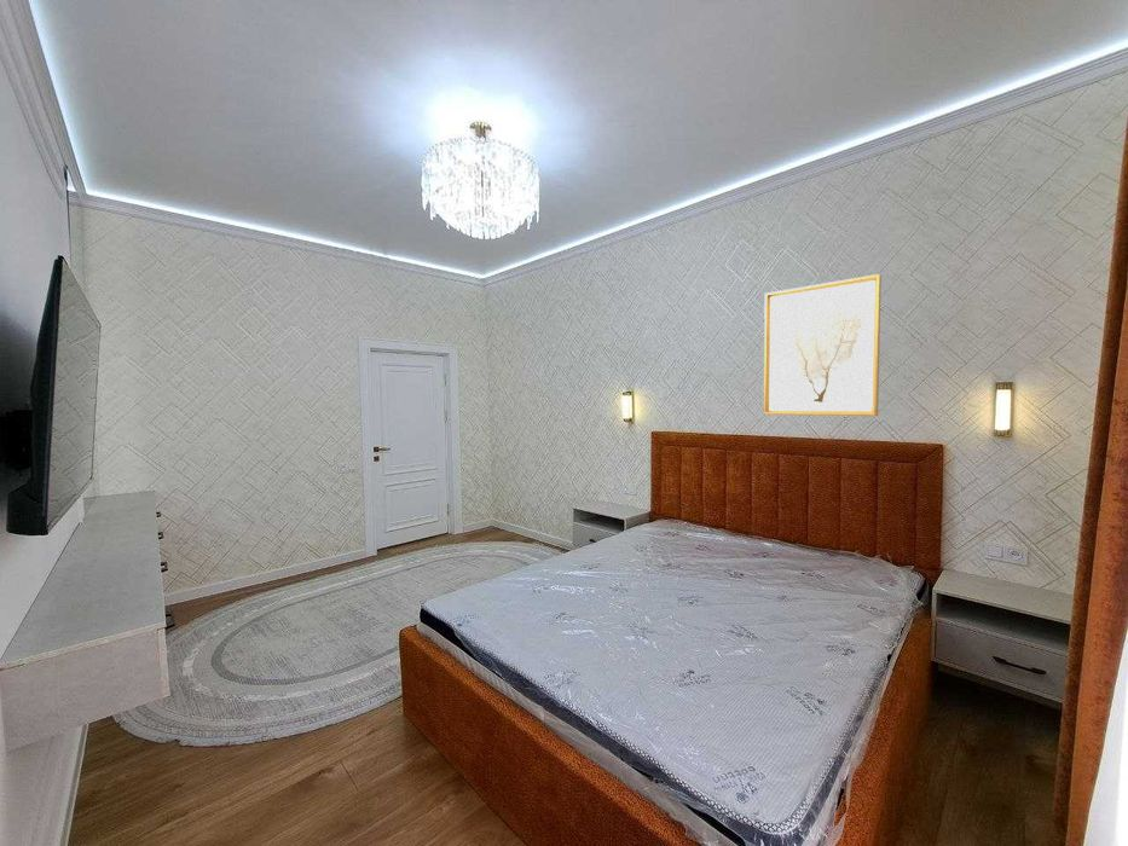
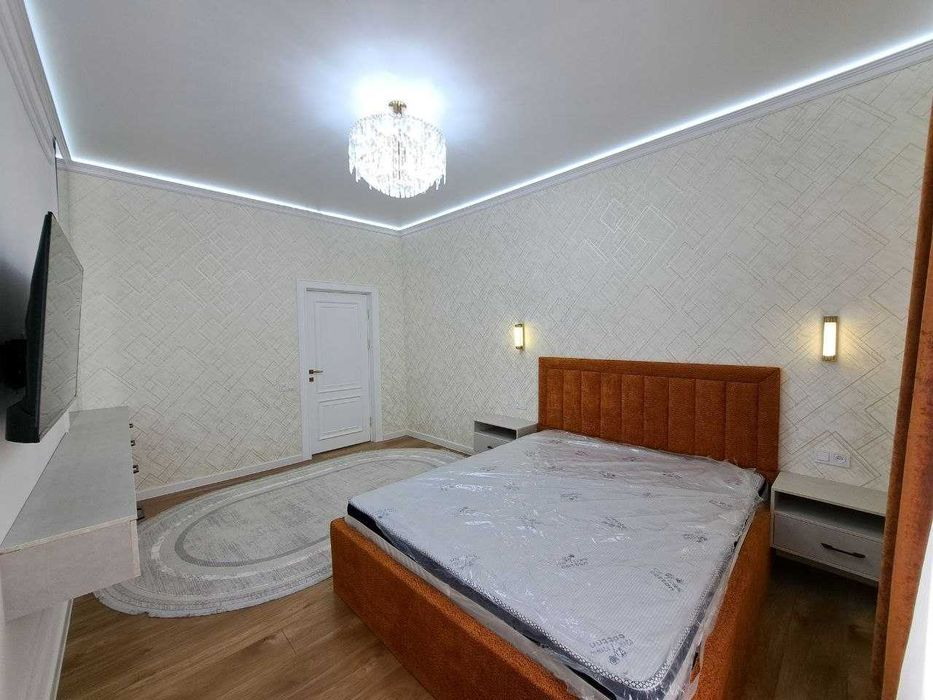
- wall art (817, 350)
